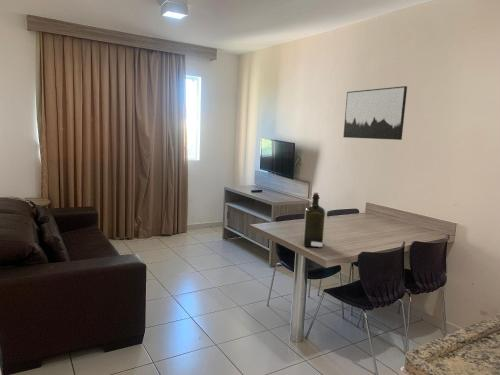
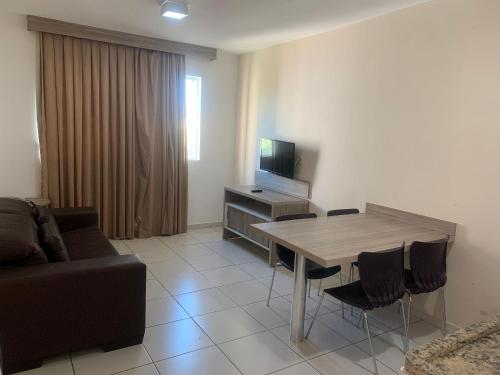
- liquor (314, 218)
- wall art (372, 114)
